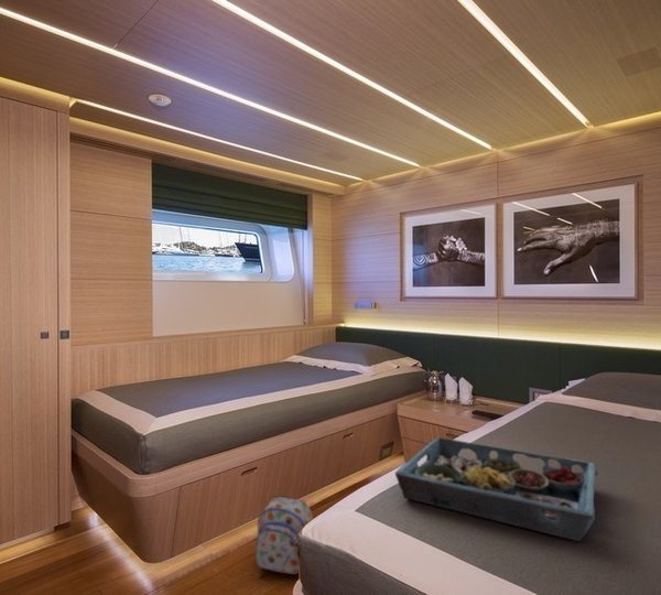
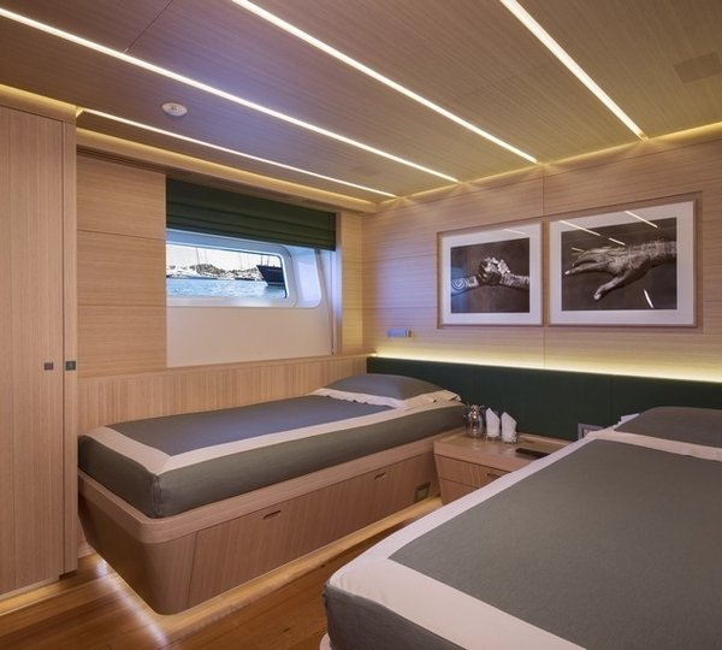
- serving tray (497, 478)
- backpack (284, 533)
